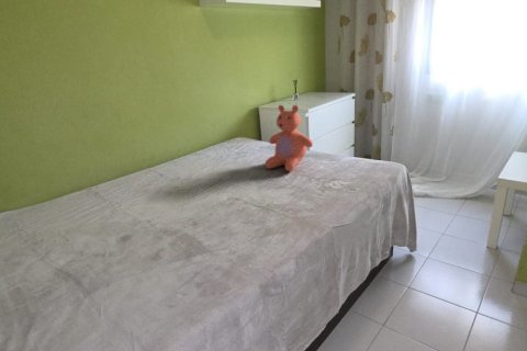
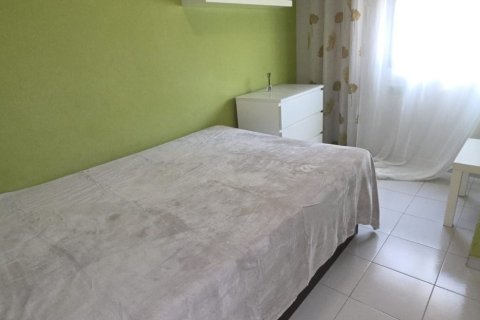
- teddy bear (284, 136)
